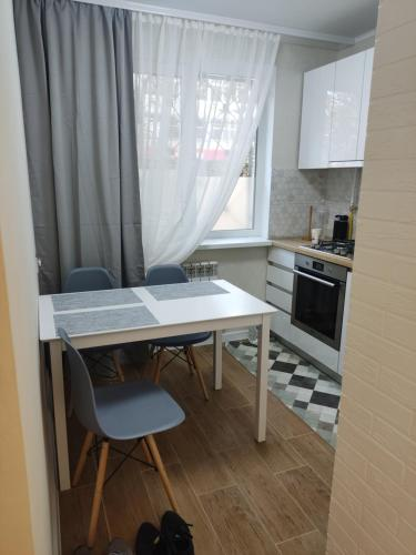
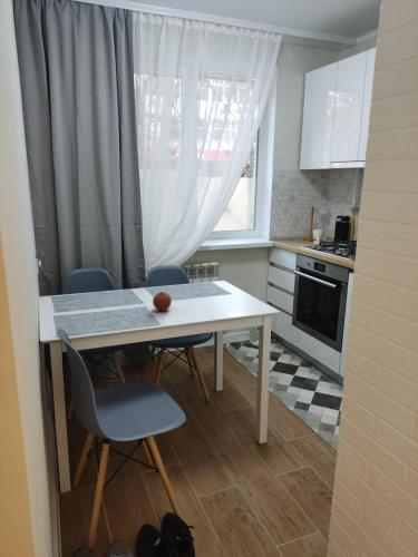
+ fruit (162, 301)
